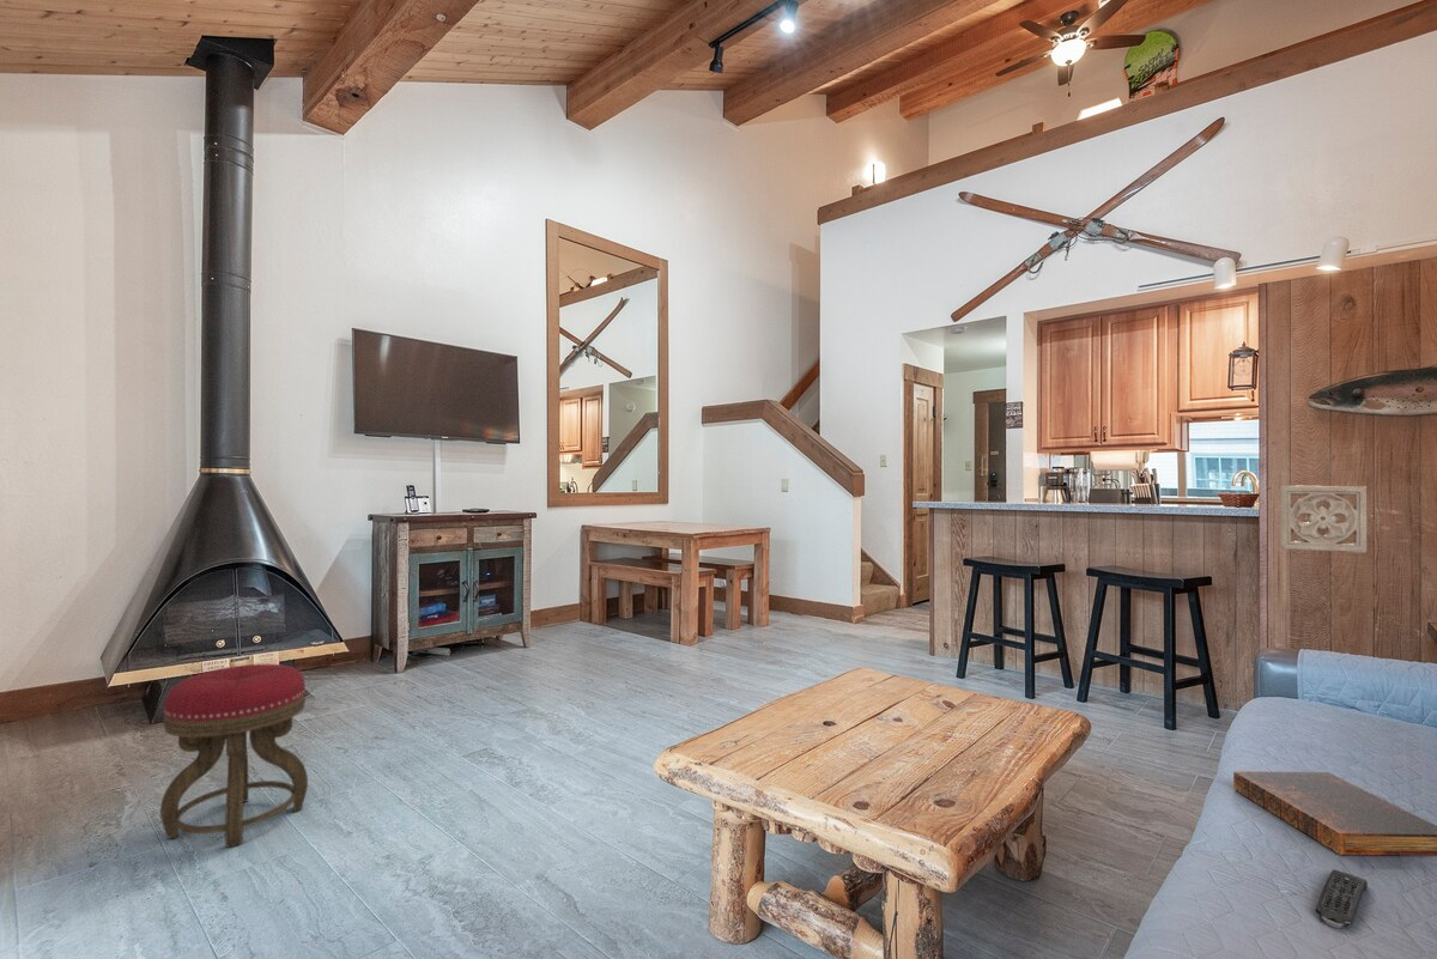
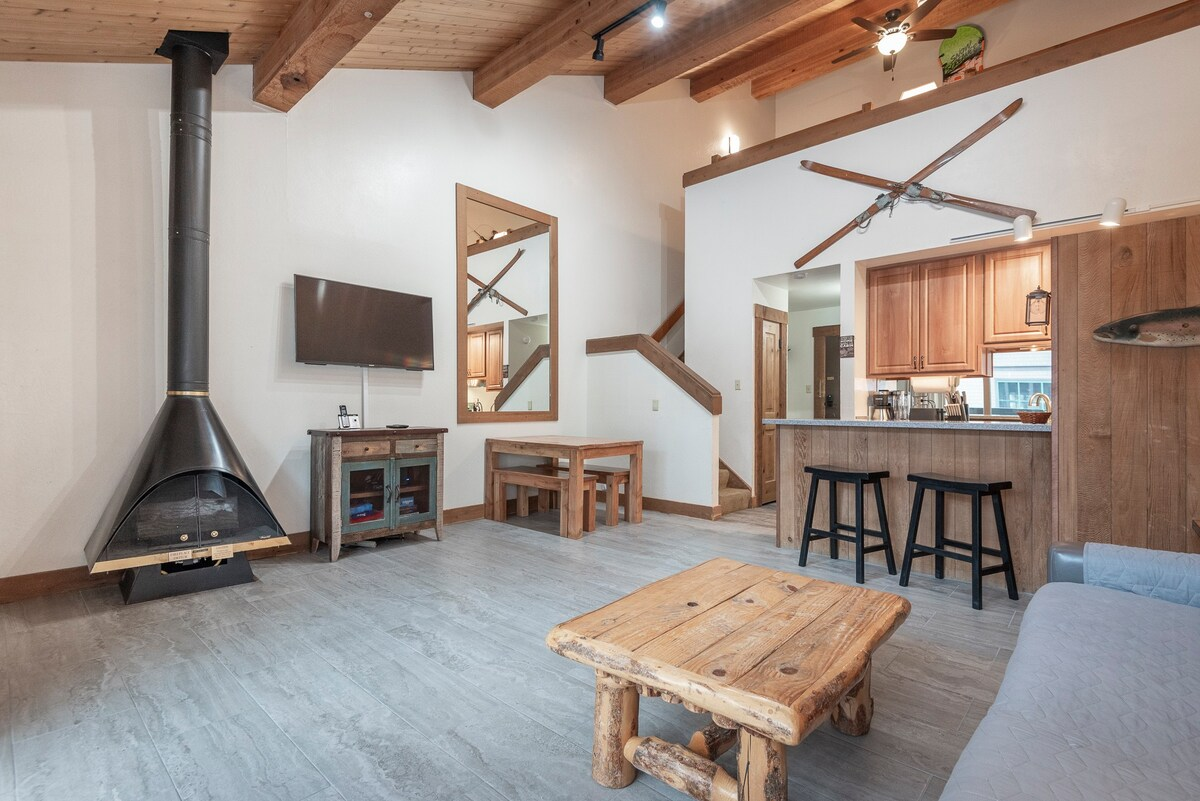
- stool (237, 747)
- remote control (1341, 898)
- book (1333, 809)
- wall ornament (1321, 518)
